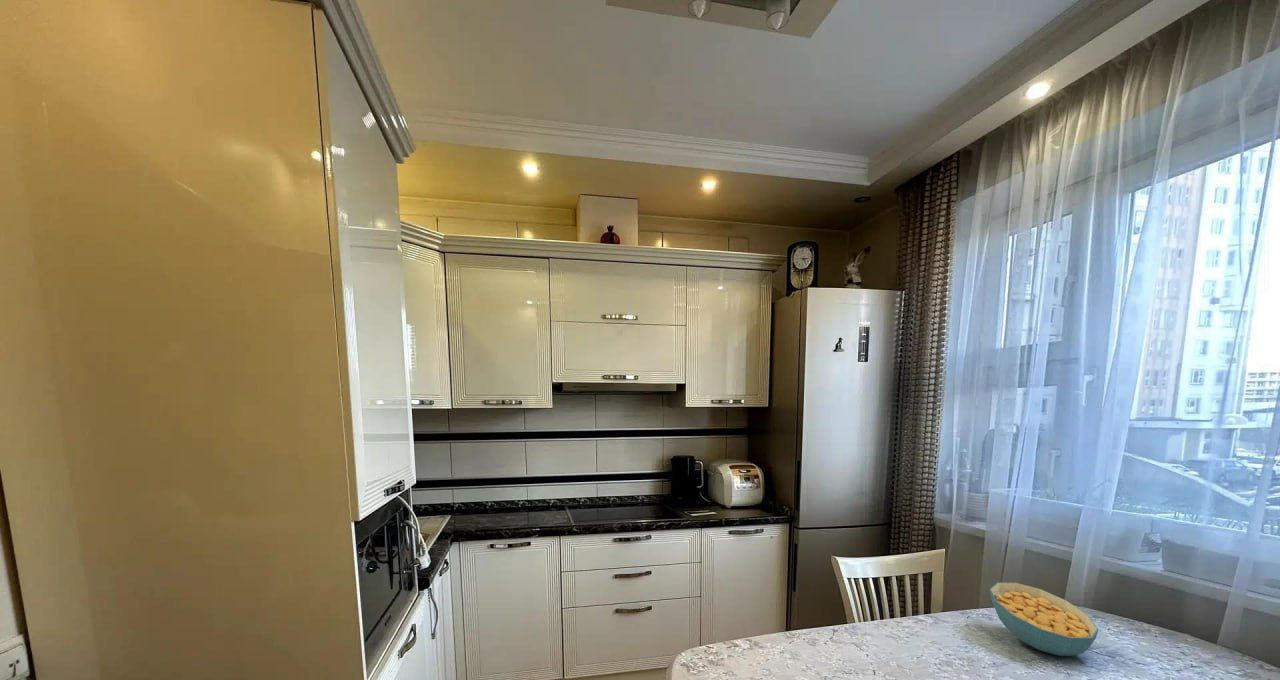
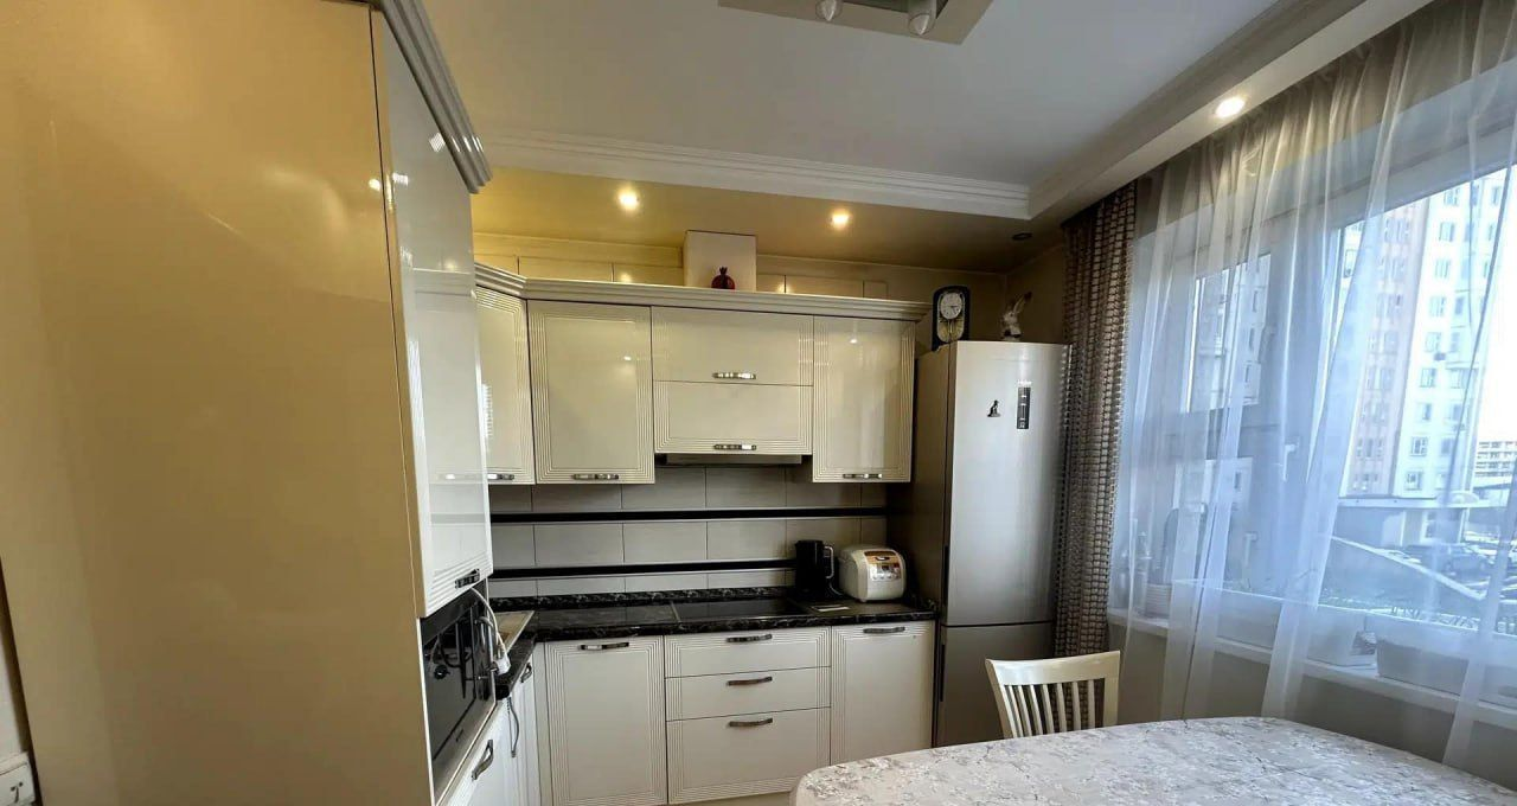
- cereal bowl (1039, 625)
